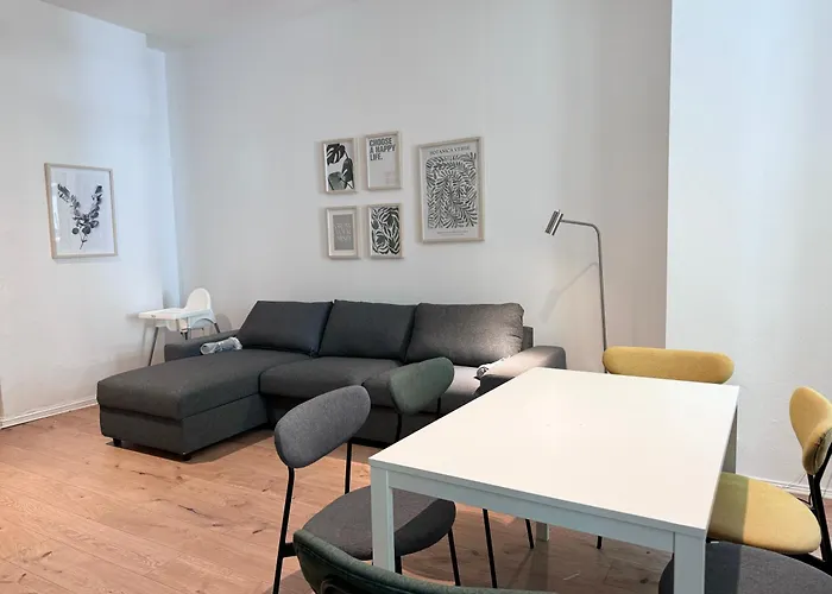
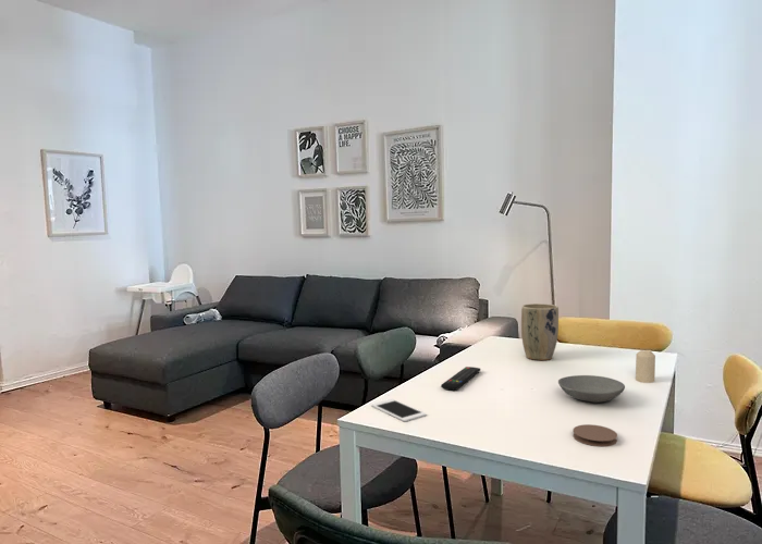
+ plant pot (539, 332)
+ bowl (590, 391)
+ candle (644, 366)
+ coaster (594, 434)
+ remote control (462, 378)
+ cell phone (397, 409)
